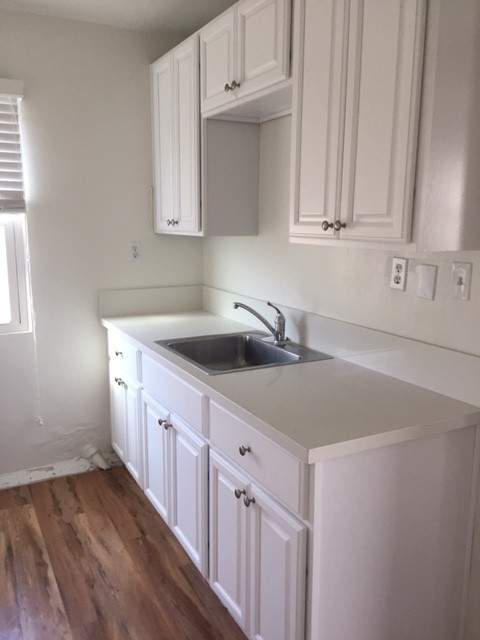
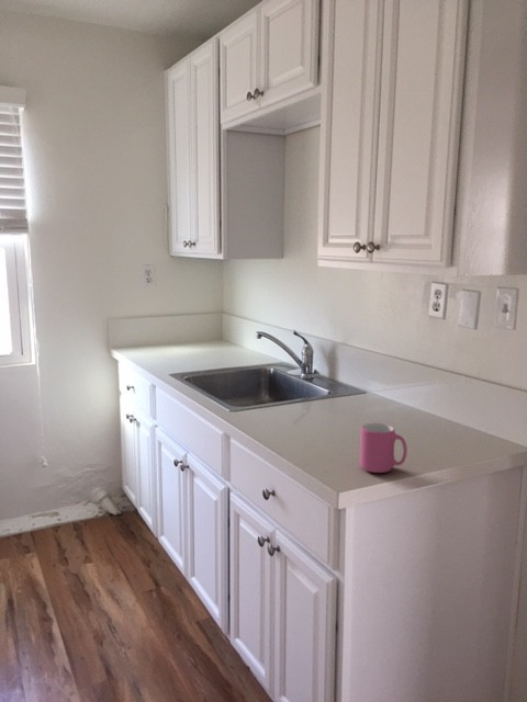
+ mug (383, 449)
